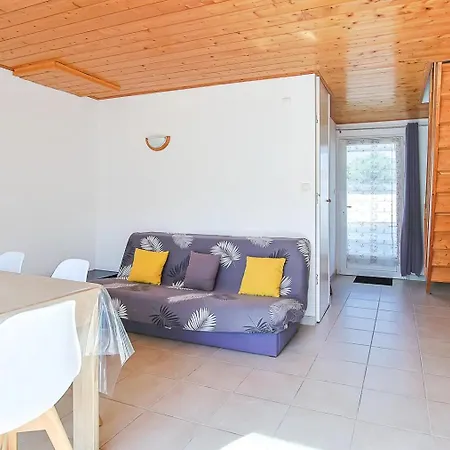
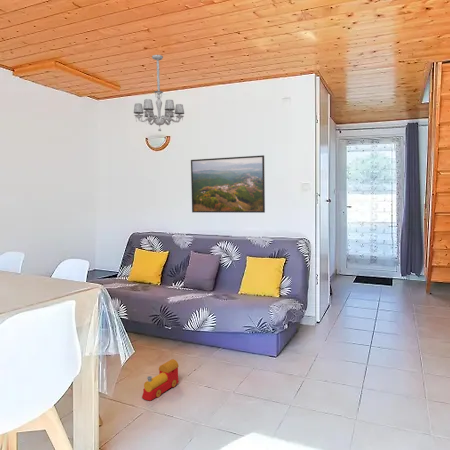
+ chandelier (158, 94)
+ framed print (226, 185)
+ toy train (160, 379)
